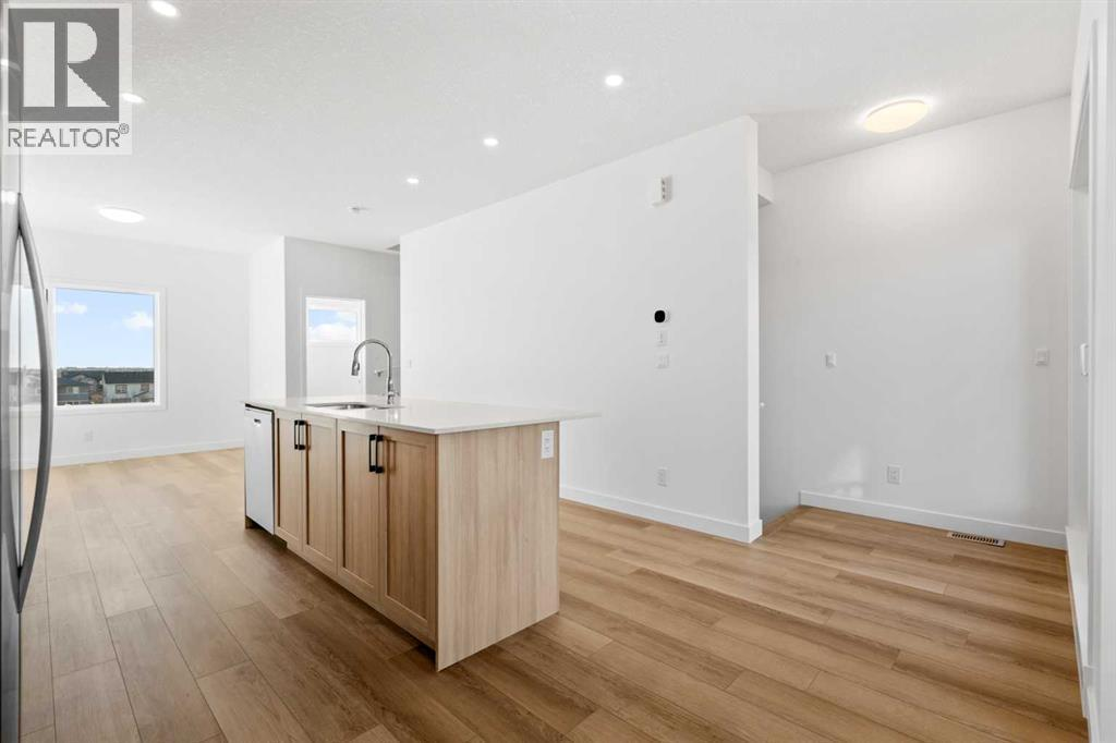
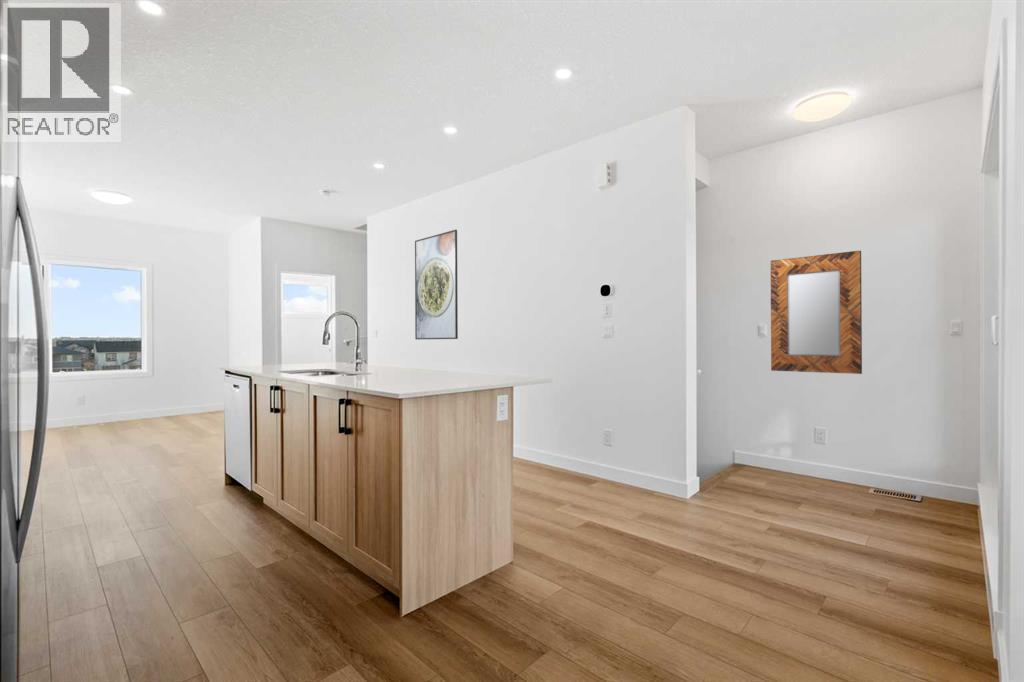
+ home mirror (813, 314)
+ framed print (435, 287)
